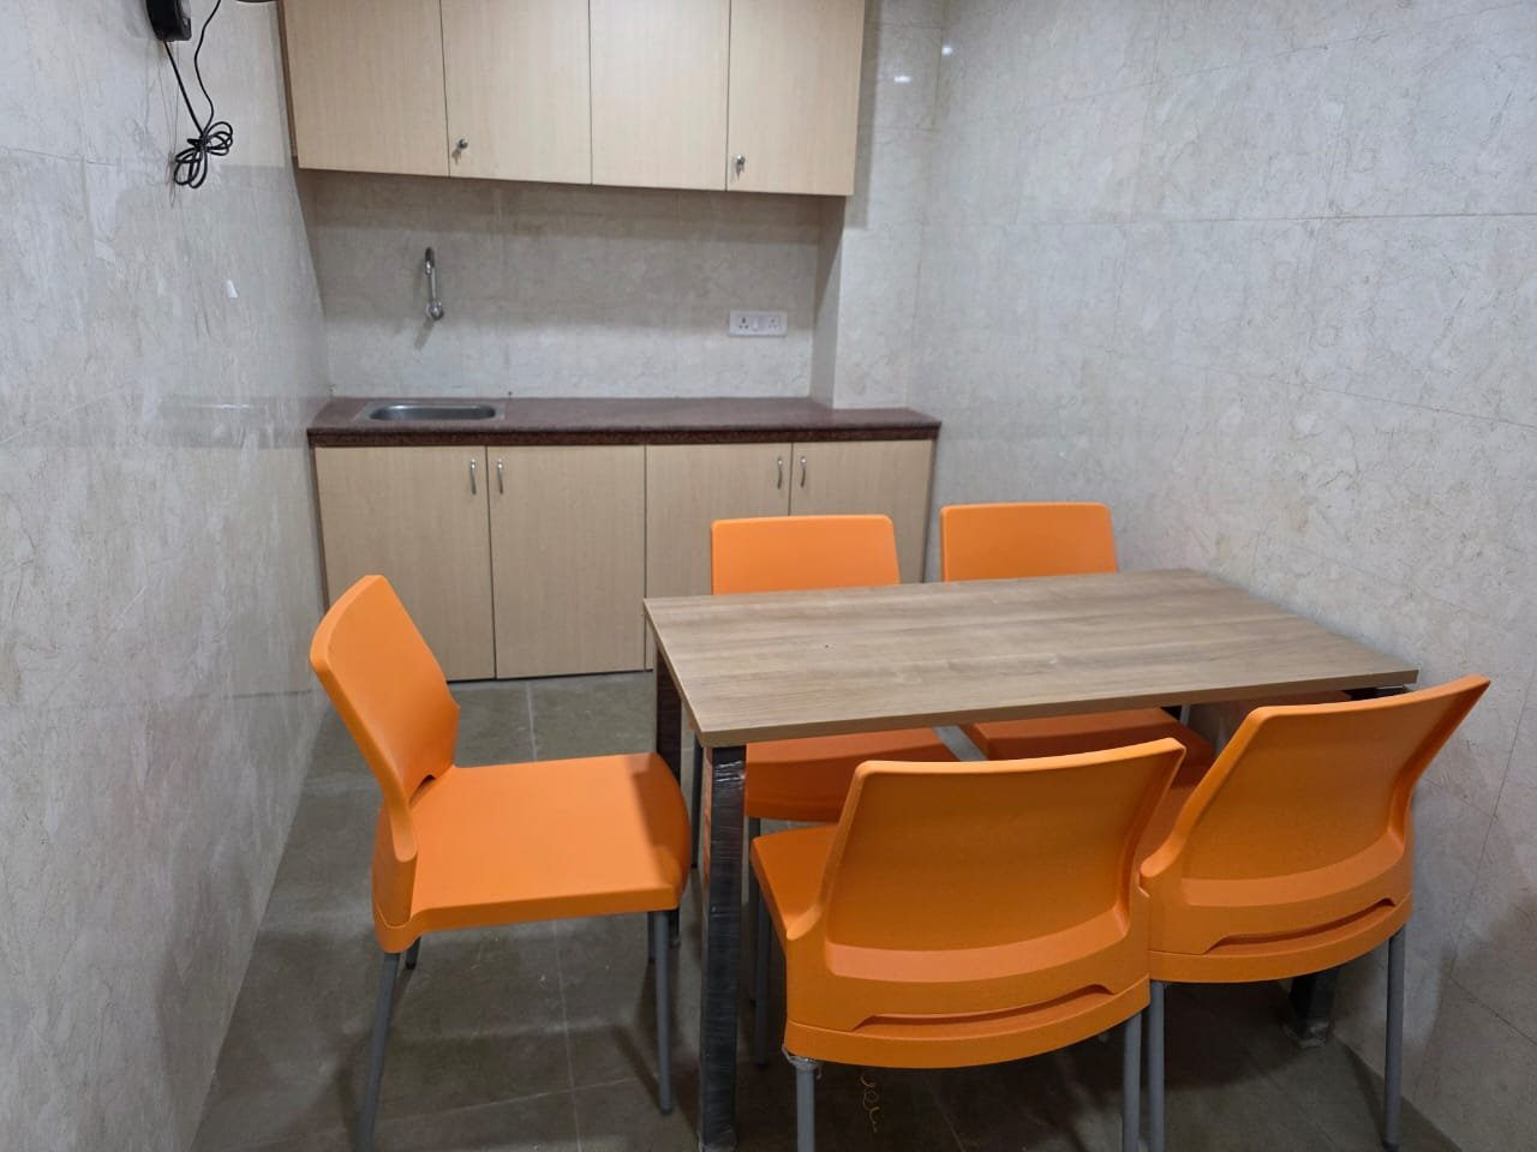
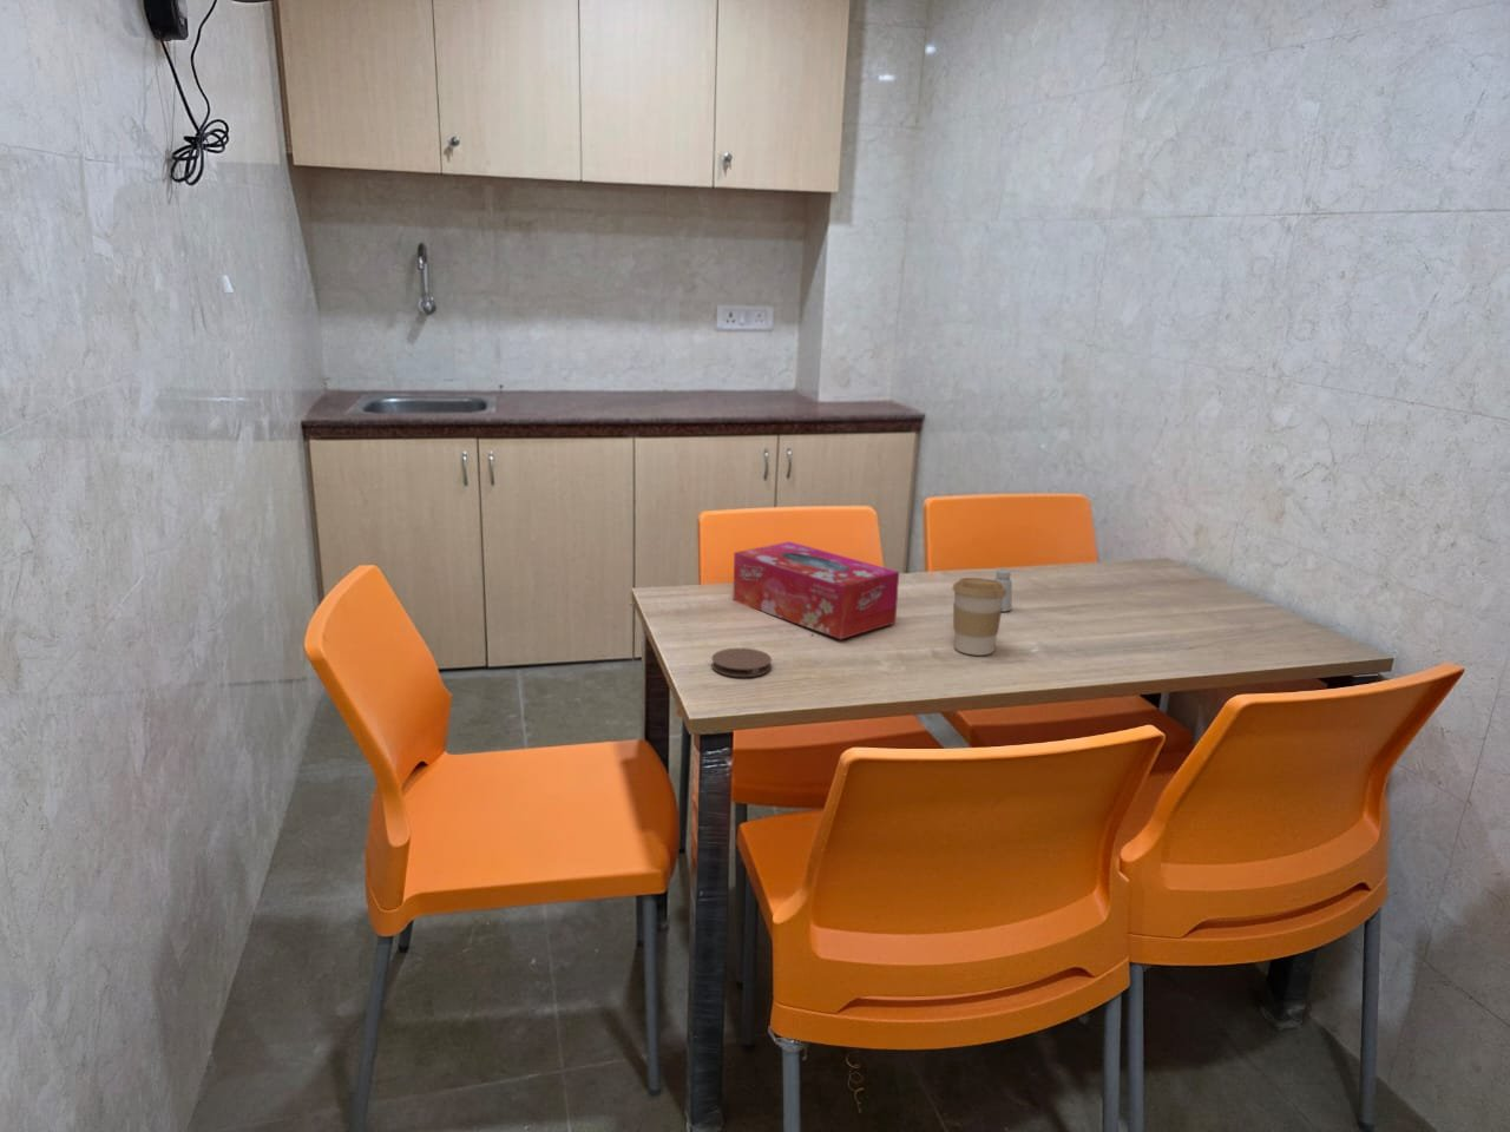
+ saltshaker (1001, 585)
+ coaster (741, 661)
+ coffee cup (977, 614)
+ tissue box (813, 586)
